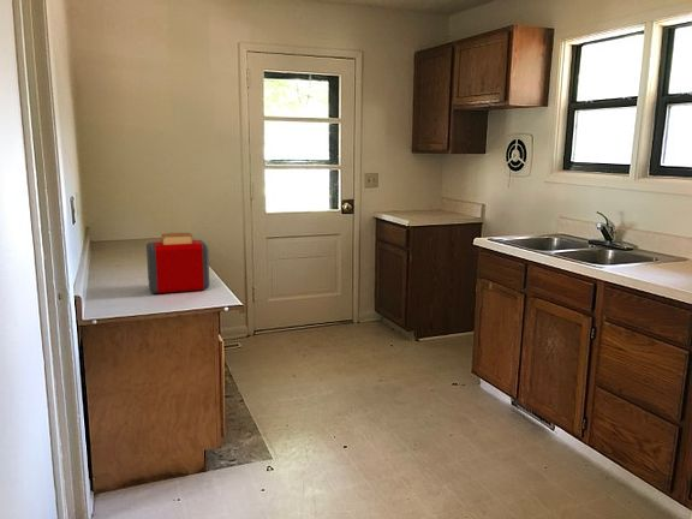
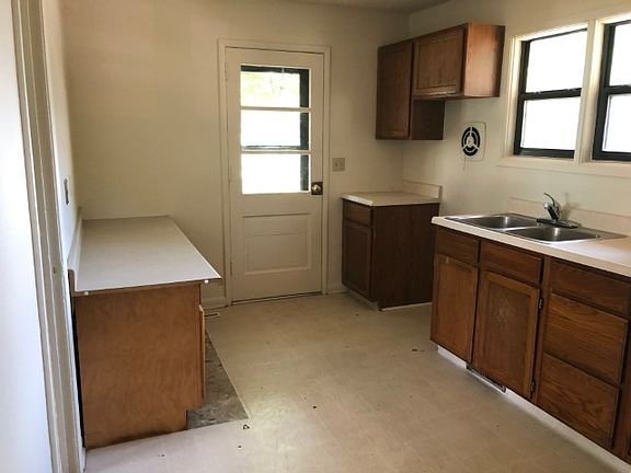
- toaster (178, 261)
